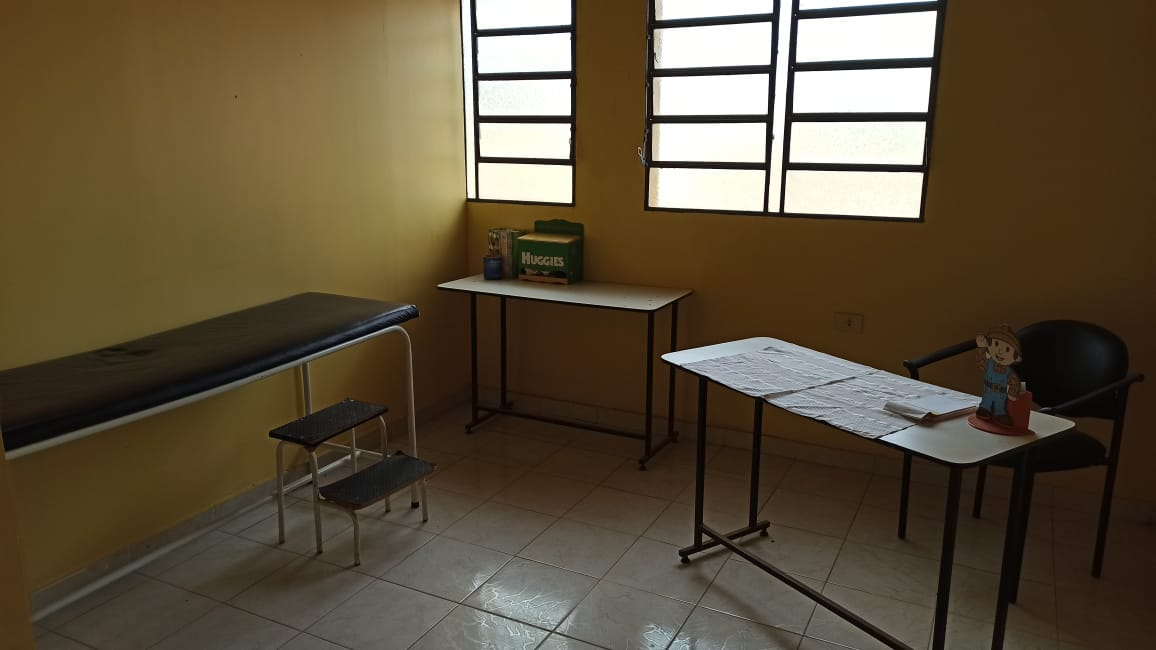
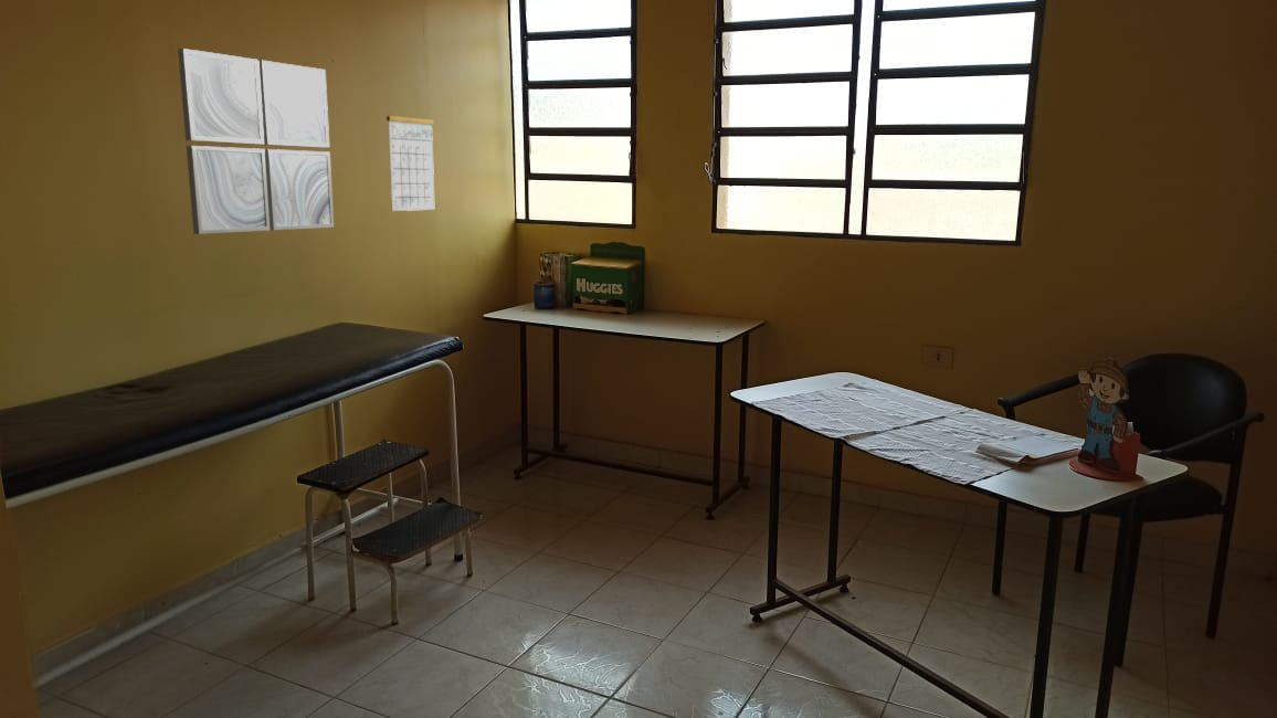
+ calendar (411, 154)
+ wall art (263, 144)
